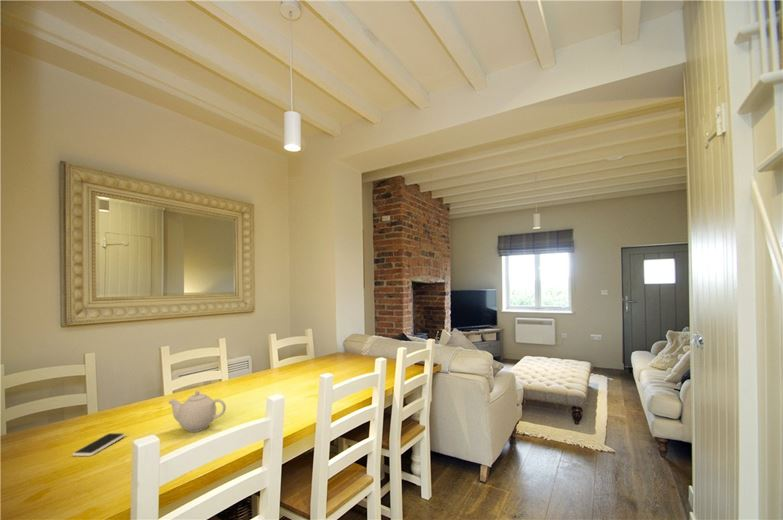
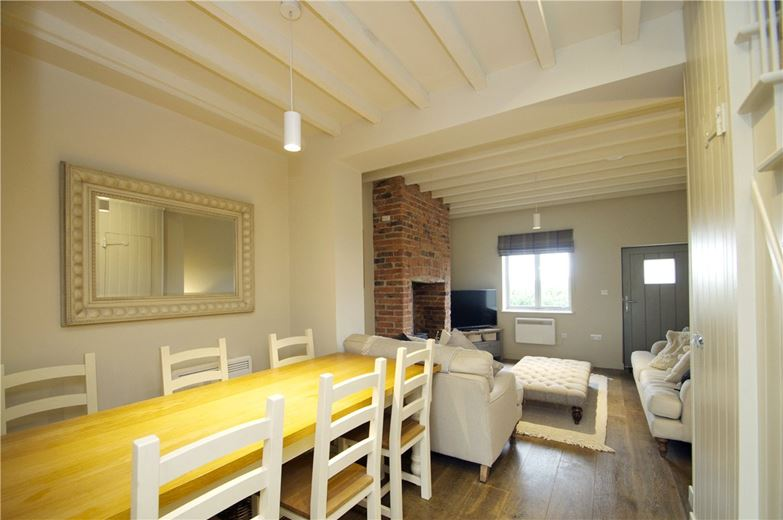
- smartphone (100, 443)
- teapot (197, 409)
